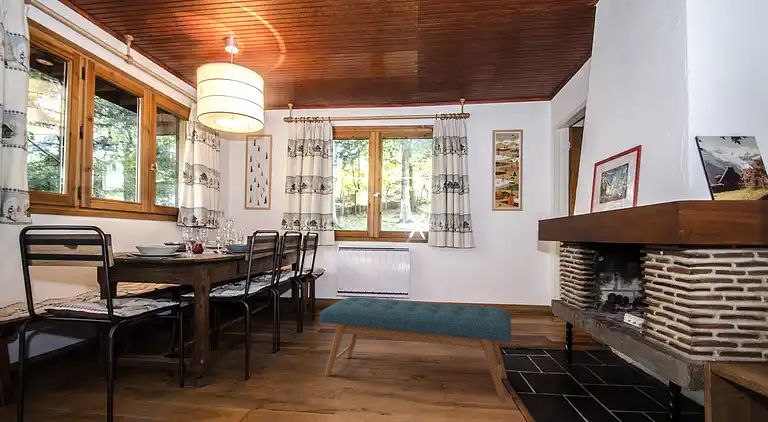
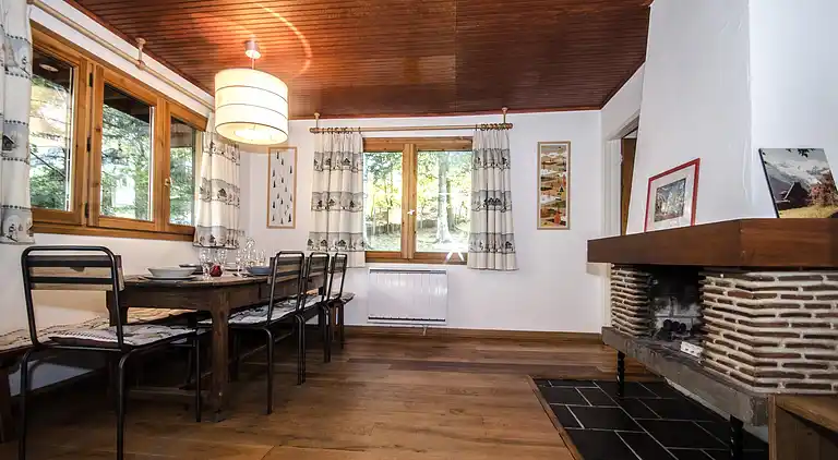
- bench (415, 340)
